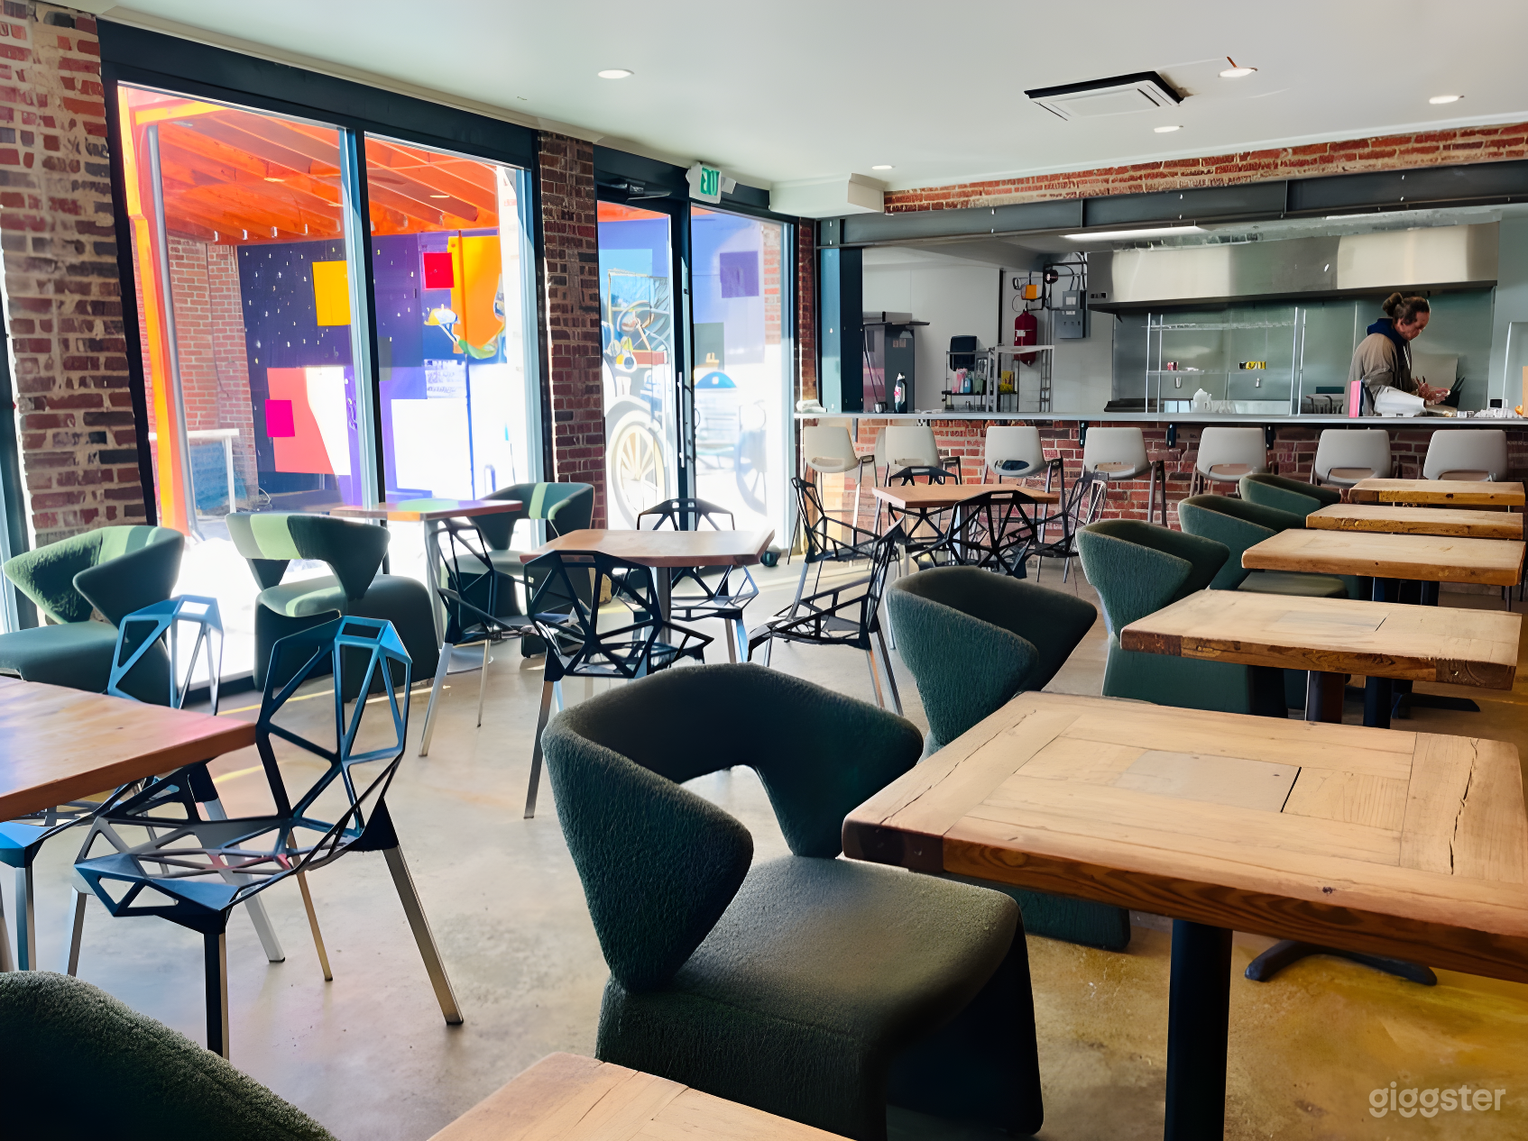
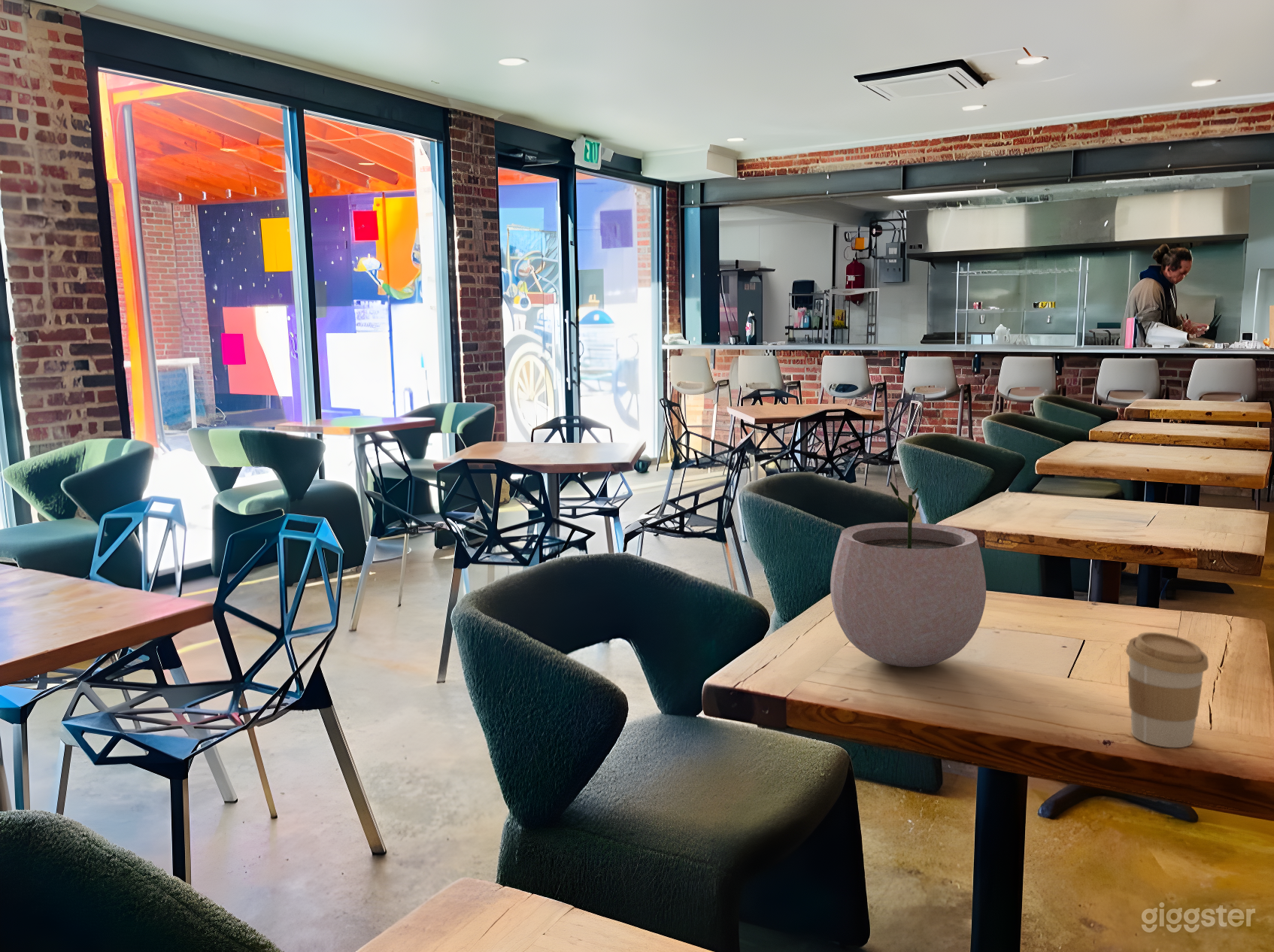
+ coffee cup (1164, 688)
+ plant pot (907, 570)
